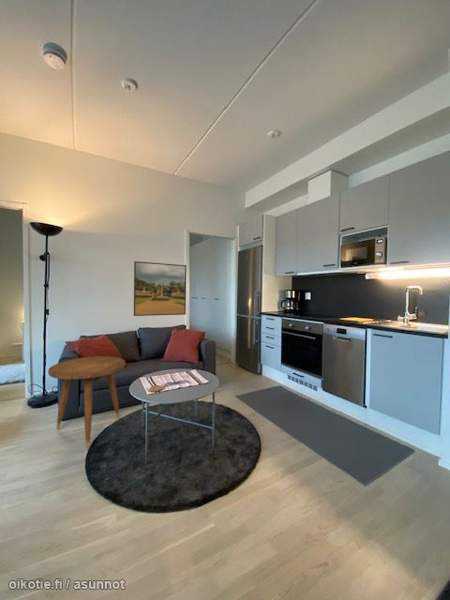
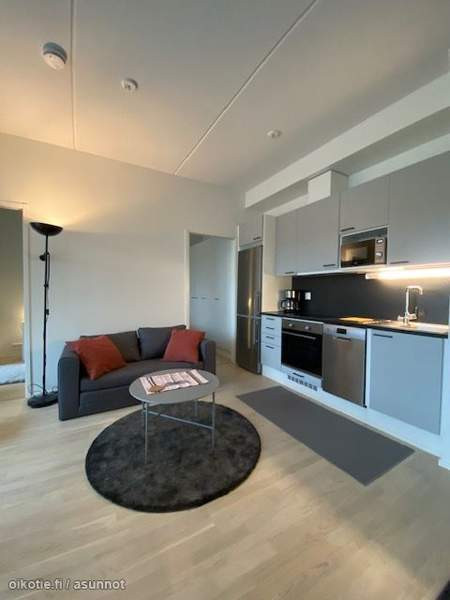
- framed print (161, 289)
- side table (89, 398)
